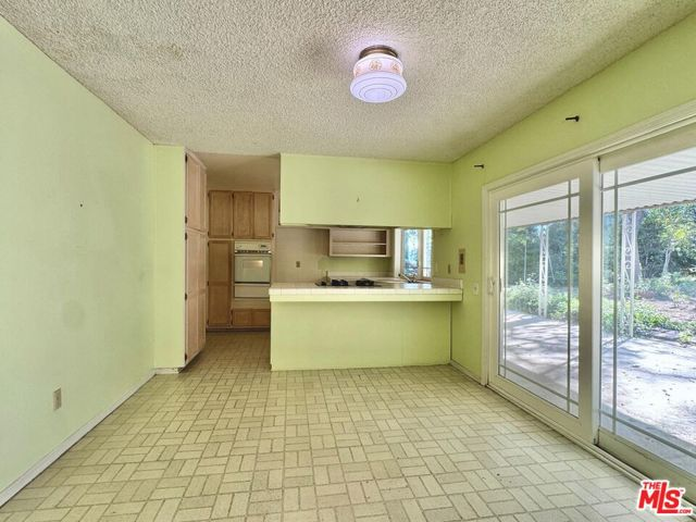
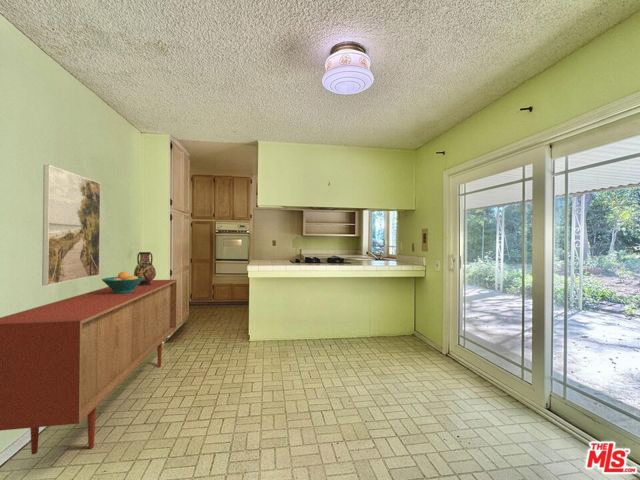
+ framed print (75, 227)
+ fruit bowl (123, 281)
+ vase (145, 268)
+ sideboard (113, 346)
